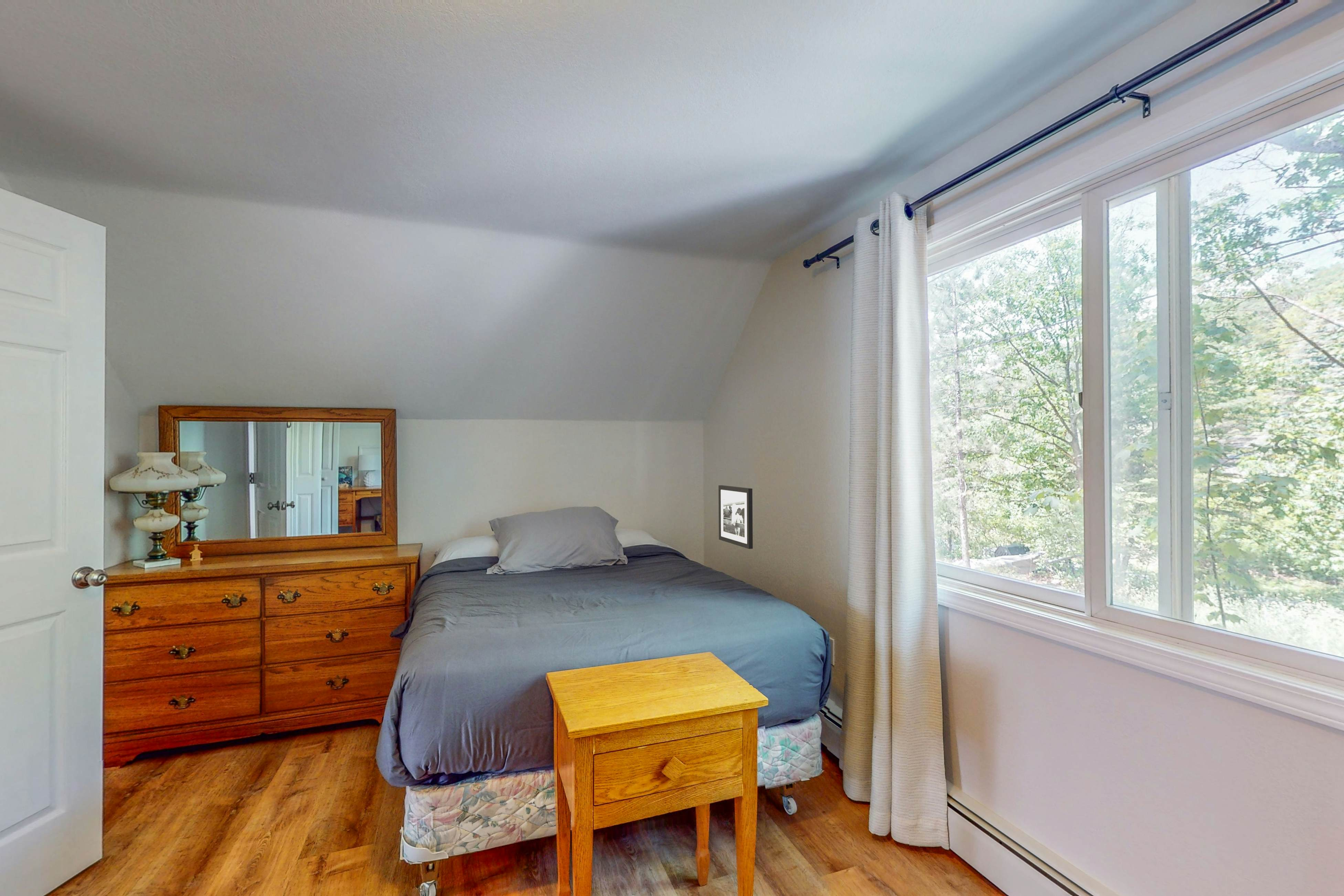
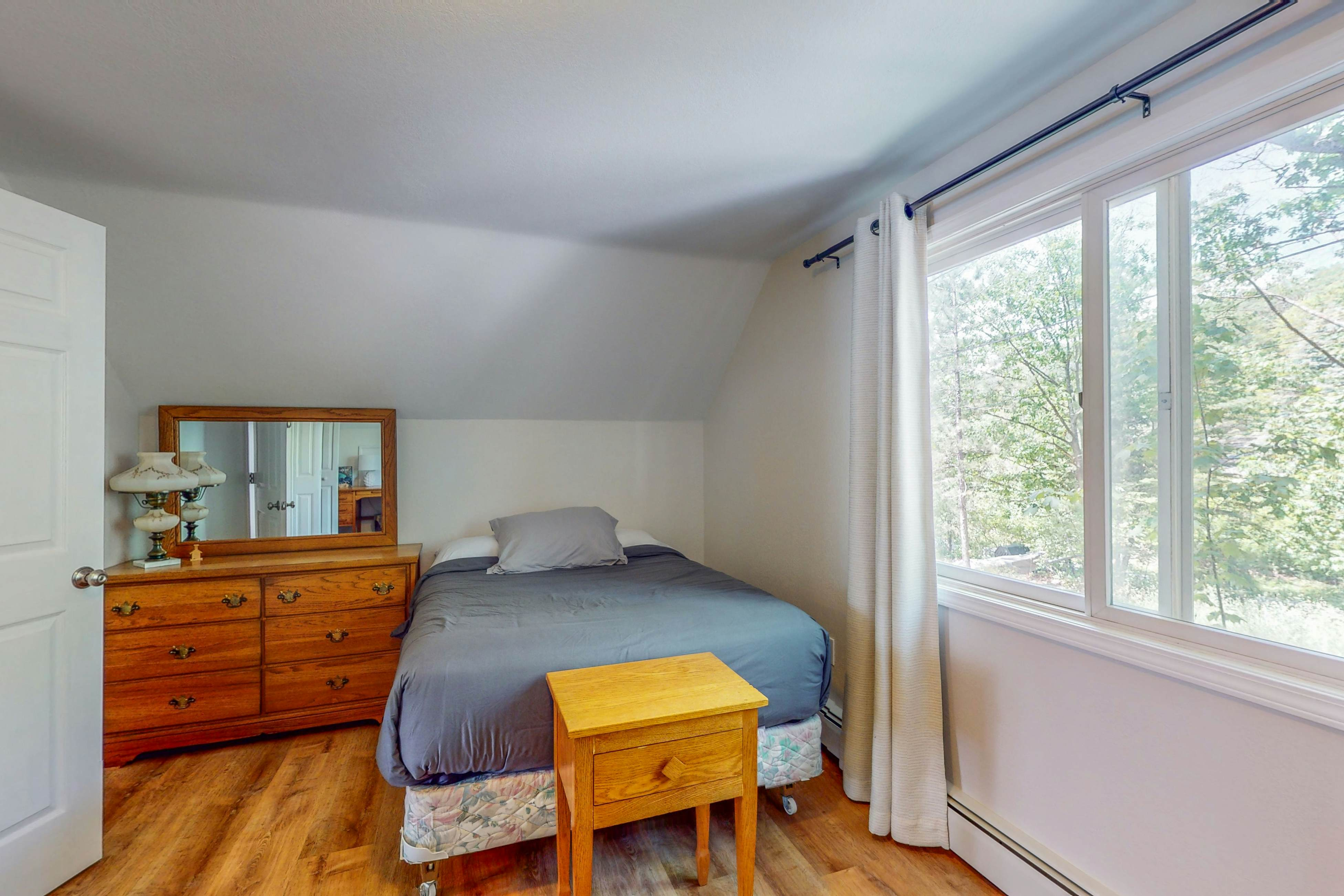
- picture frame (735, 515)
